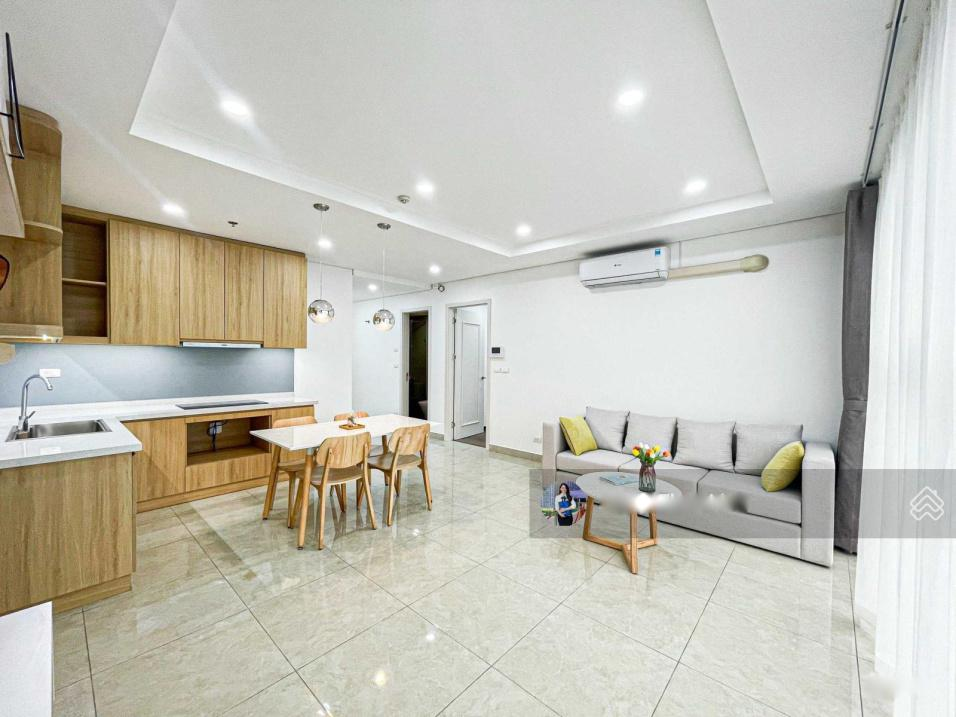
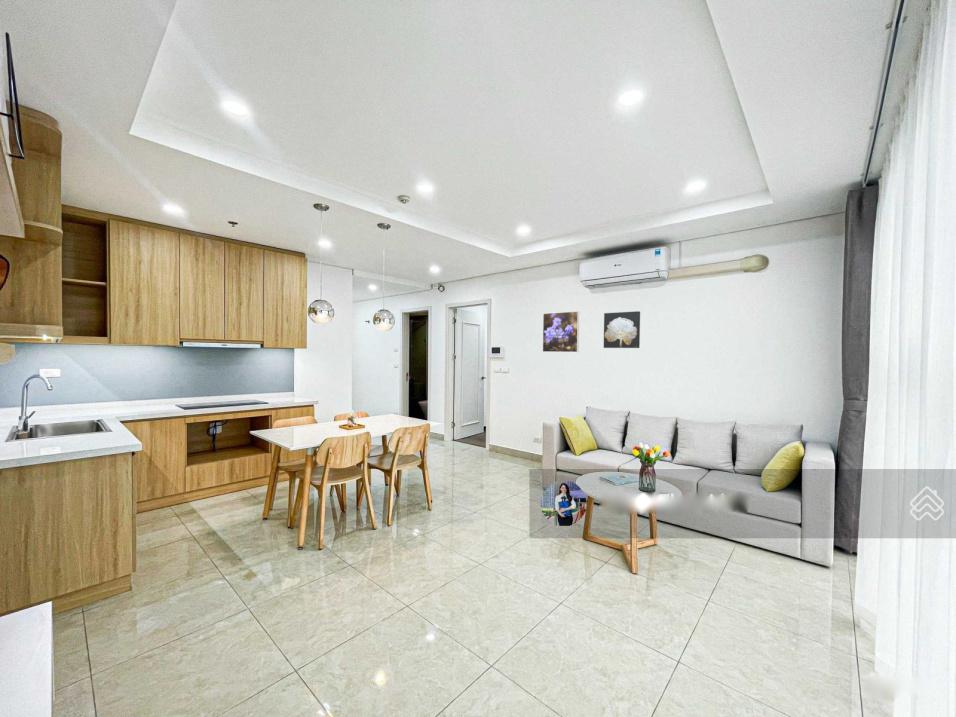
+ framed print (560, 332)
+ wall art (621, 330)
